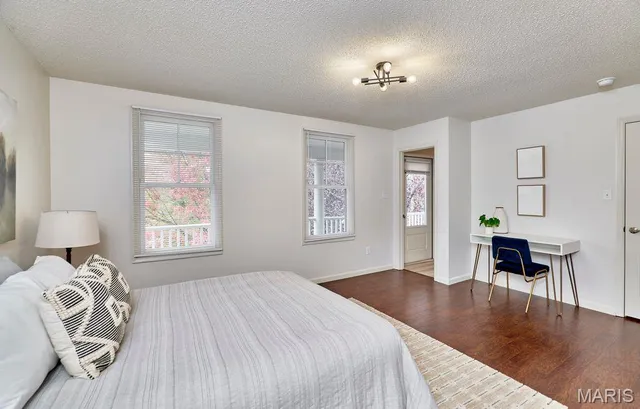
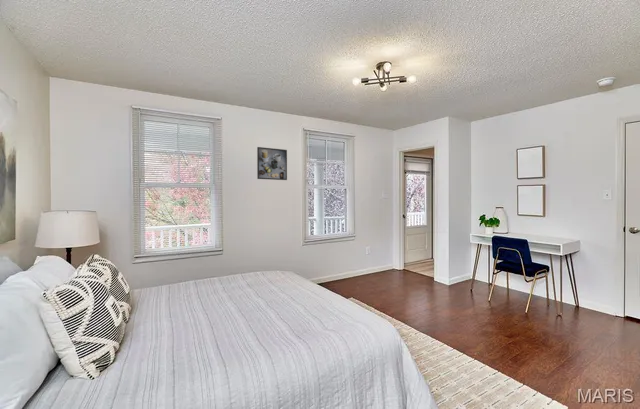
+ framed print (272, 164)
